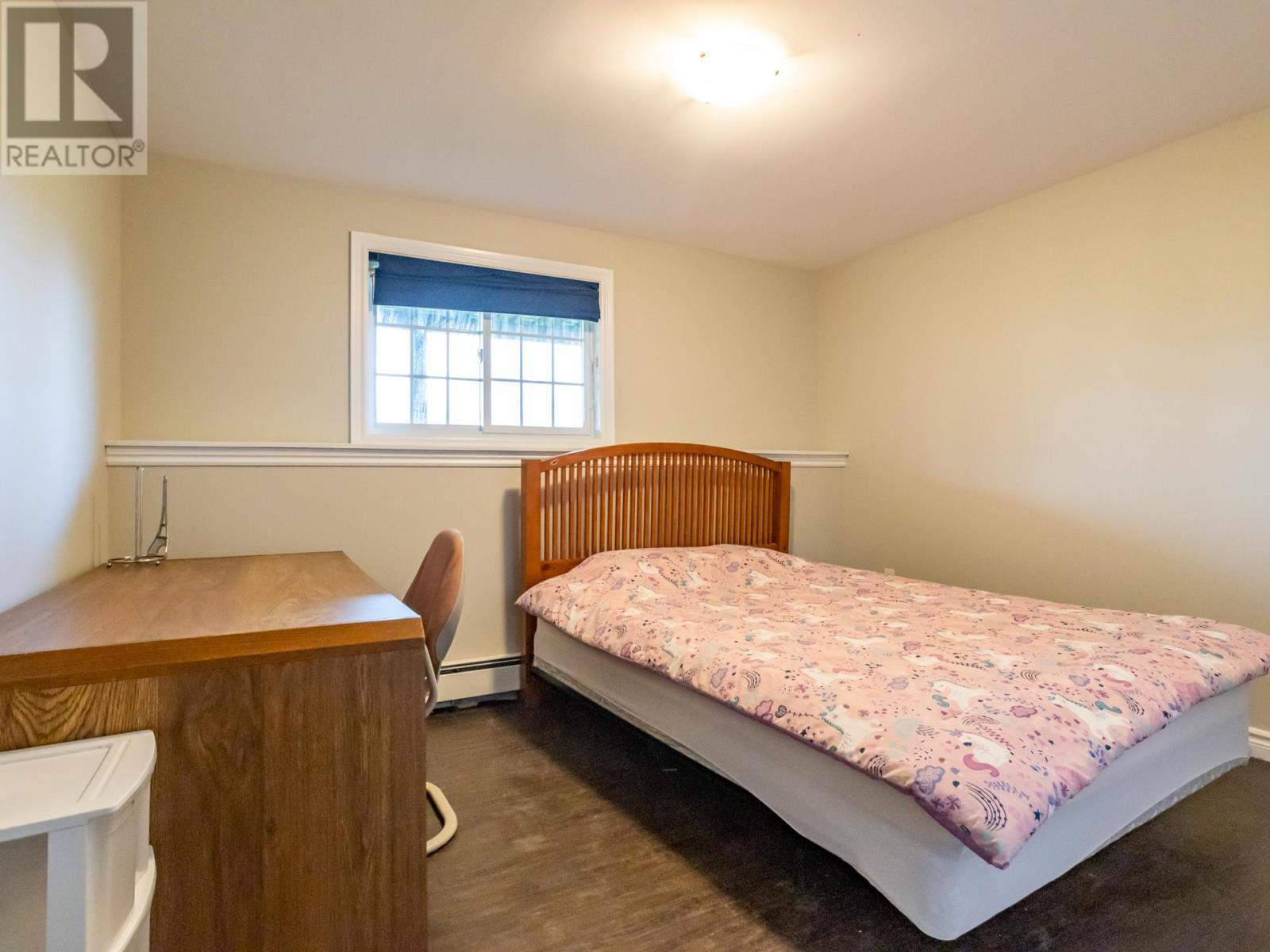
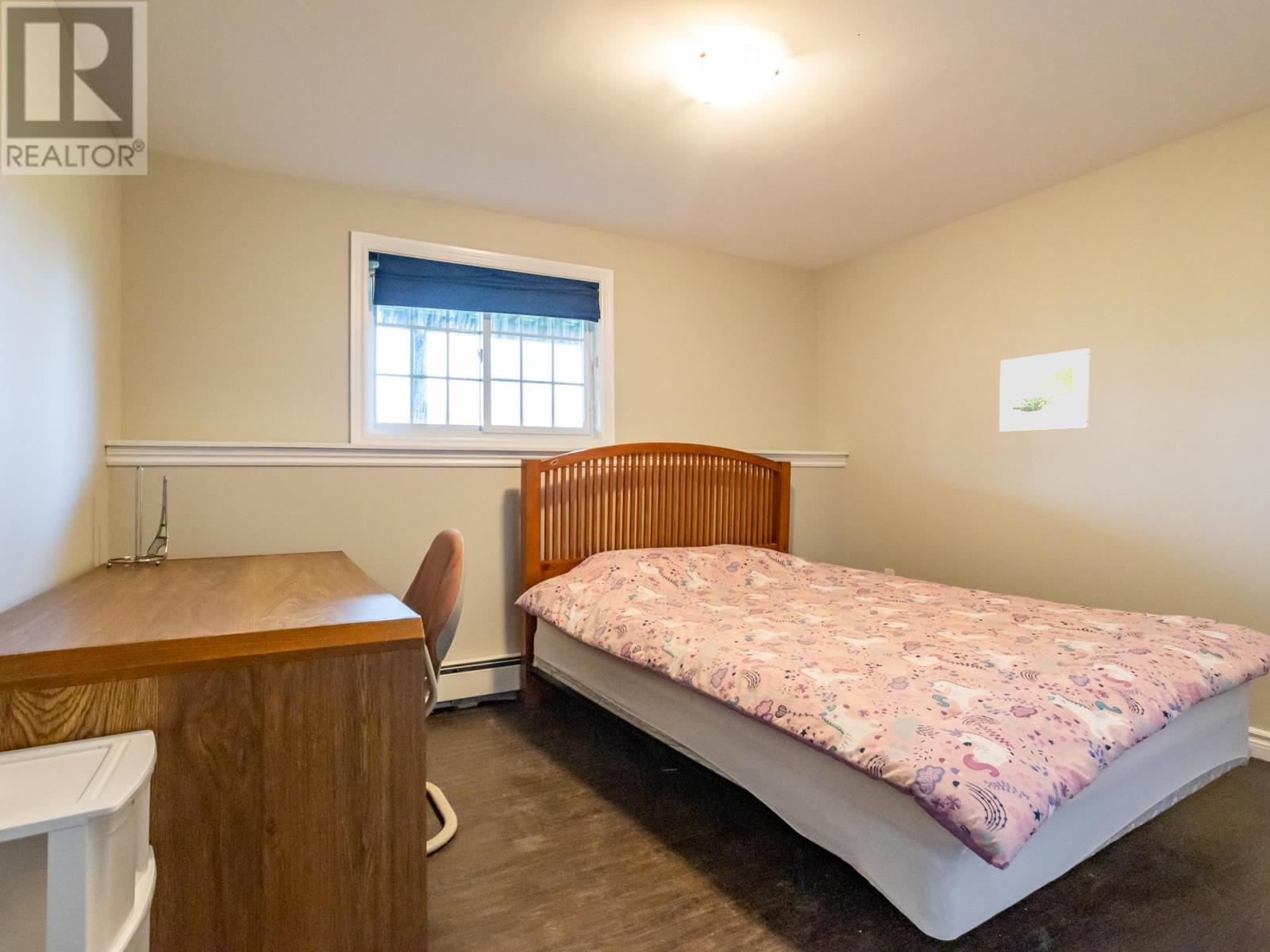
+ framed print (1041, 392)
